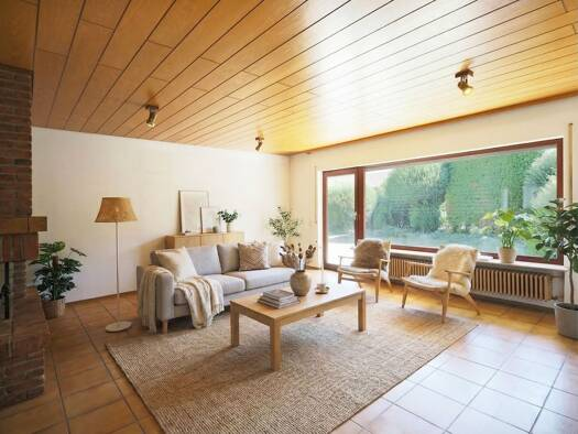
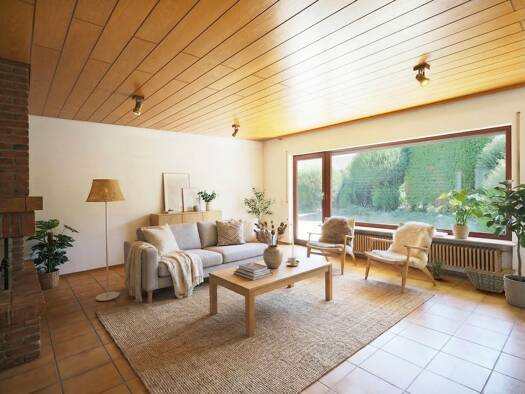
+ potted plant (438, 266)
+ basket (490, 278)
